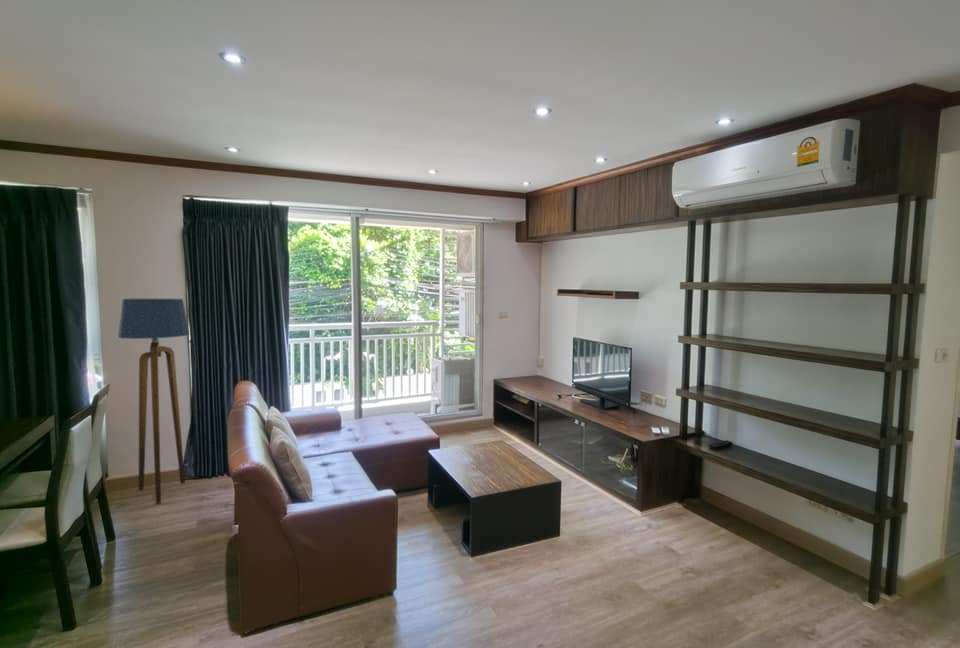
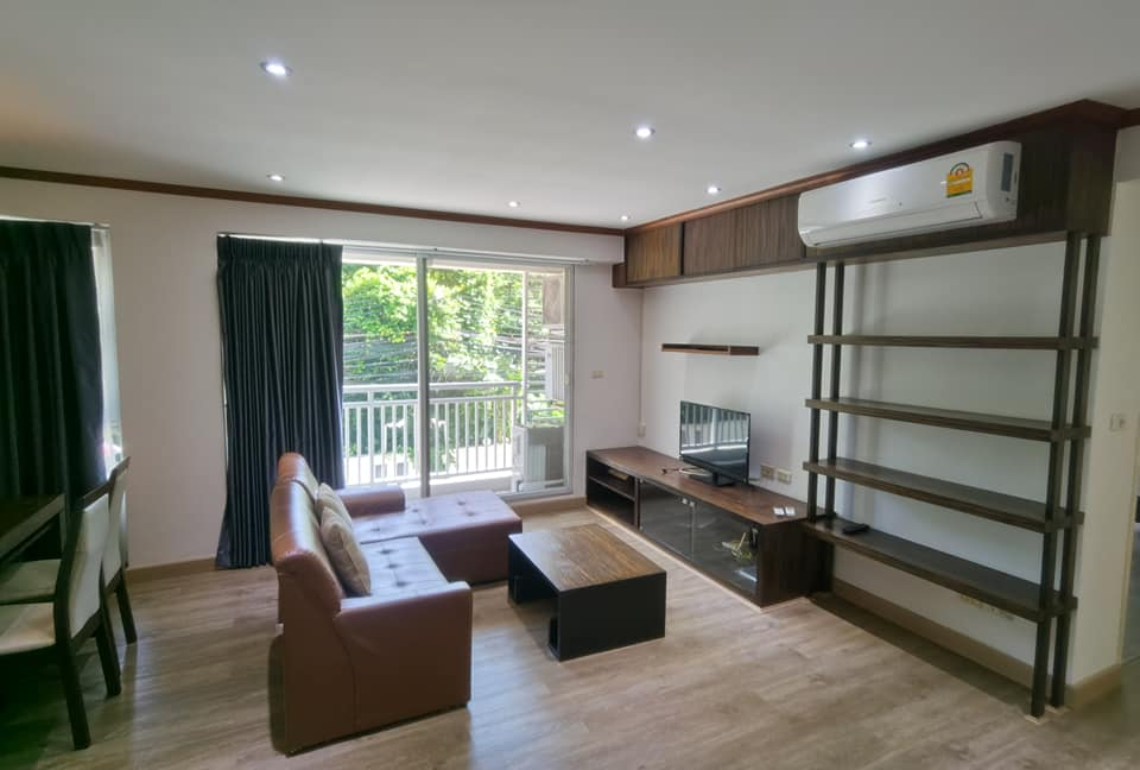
- floor lamp (157, 397)
